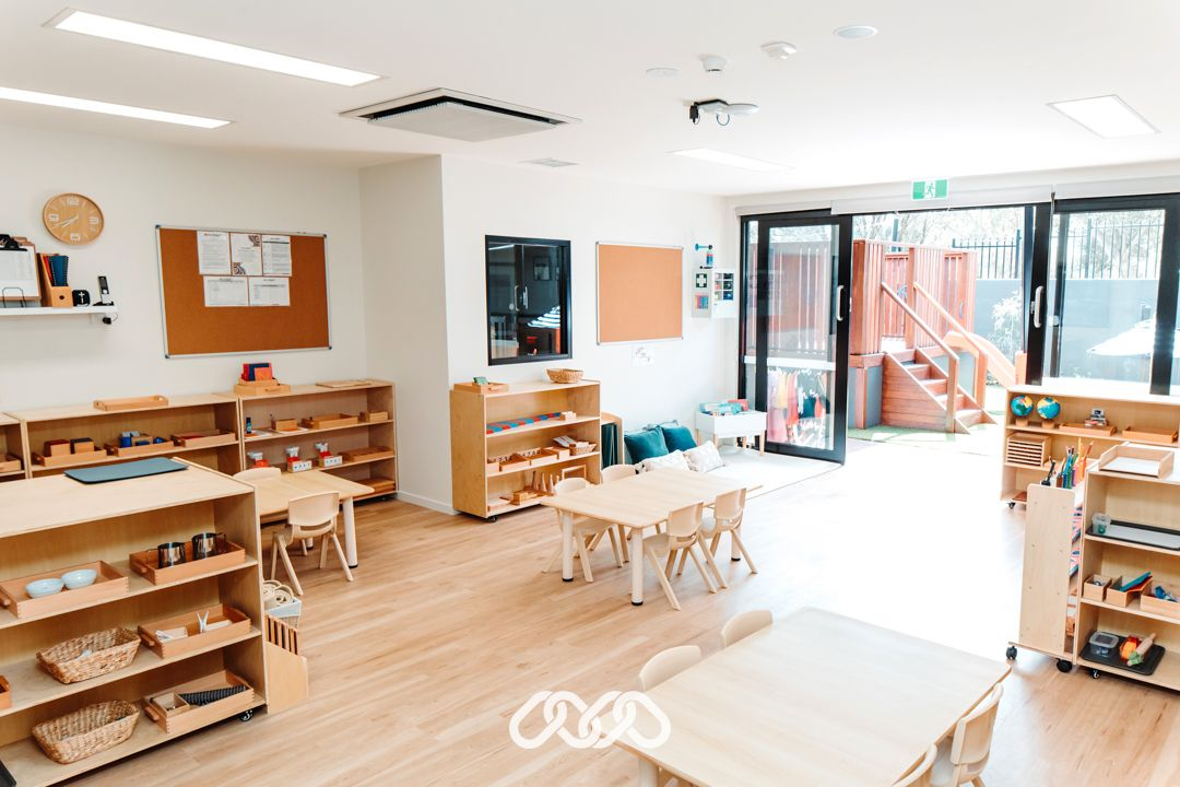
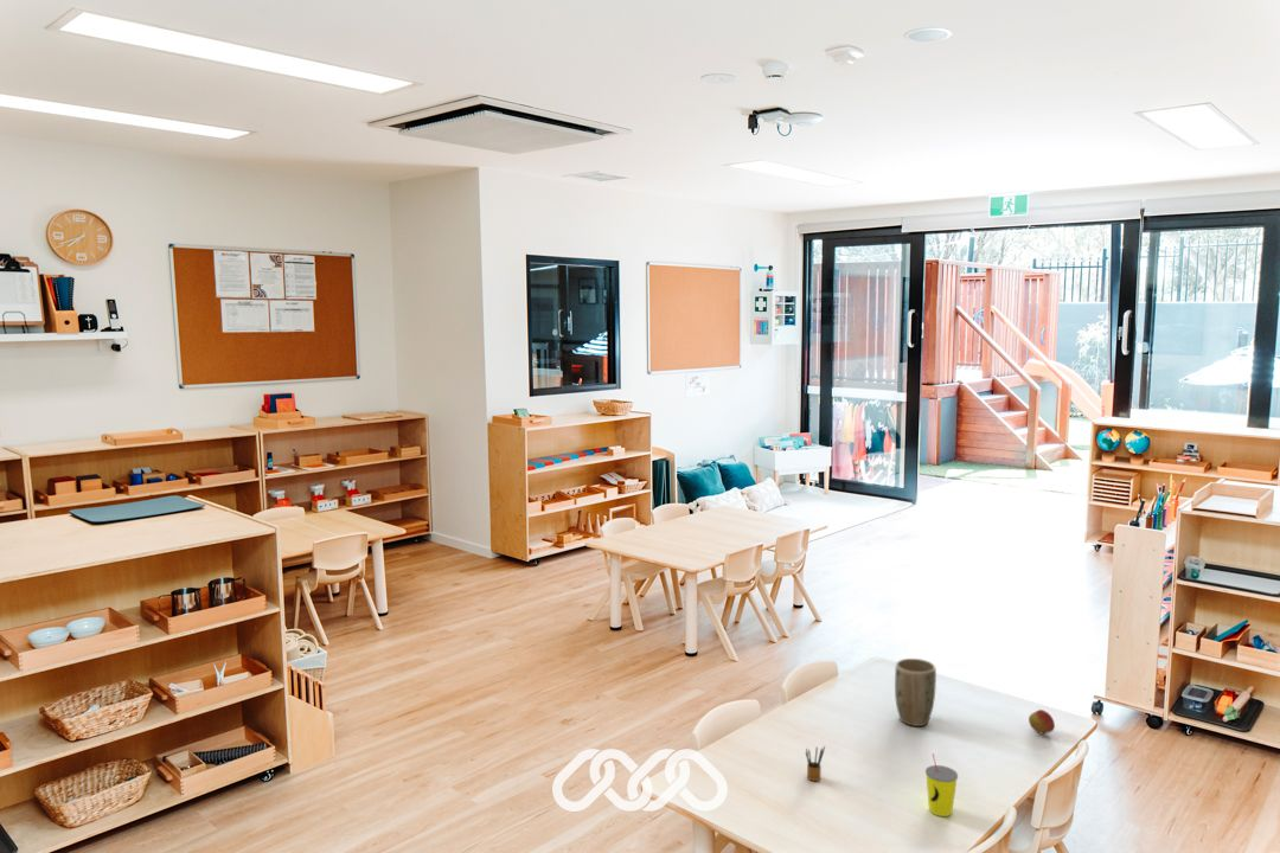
+ apple (1041, 721)
+ plant pot (915, 692)
+ straw (941, 783)
+ pencil box (813, 762)
